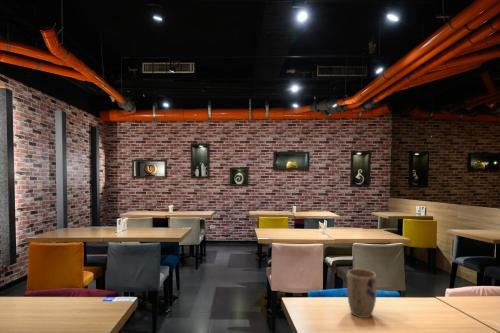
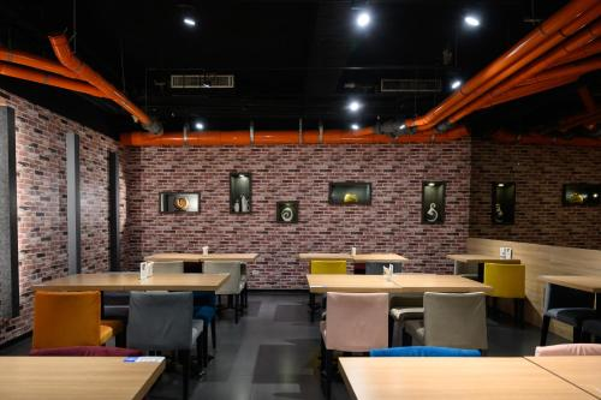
- plant pot (361, 293)
